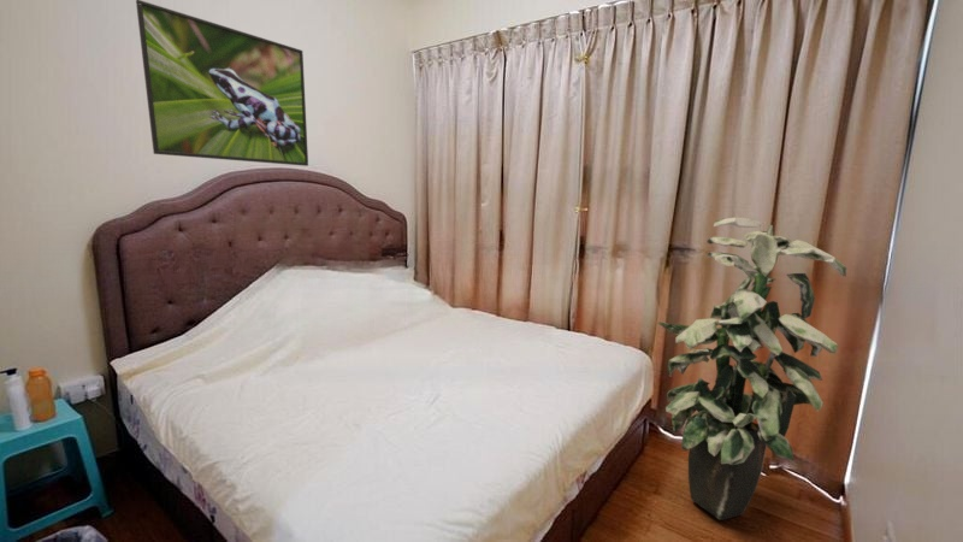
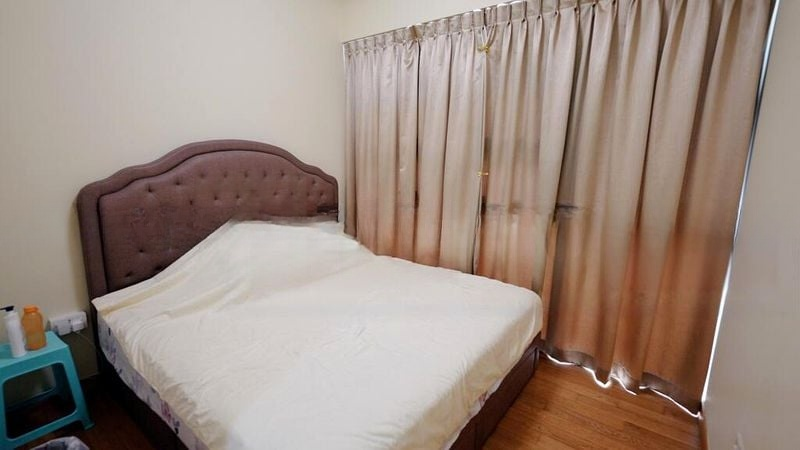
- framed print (236, 96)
- indoor plant (734, 366)
